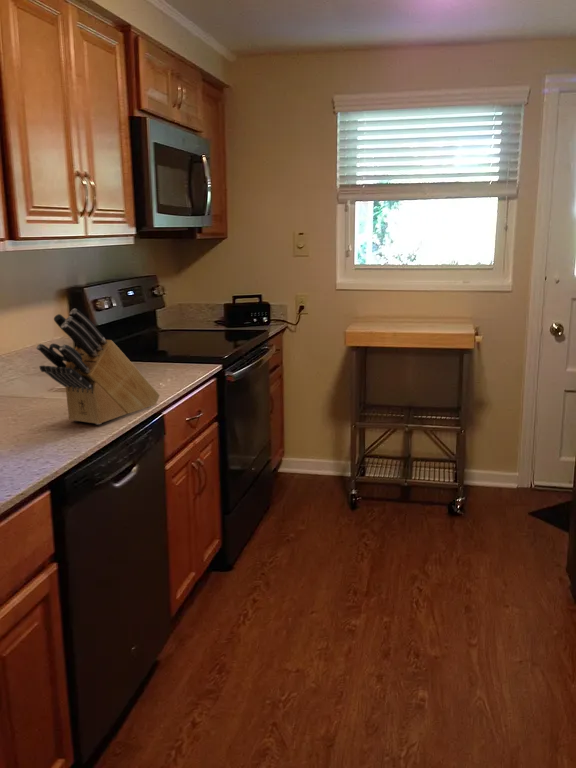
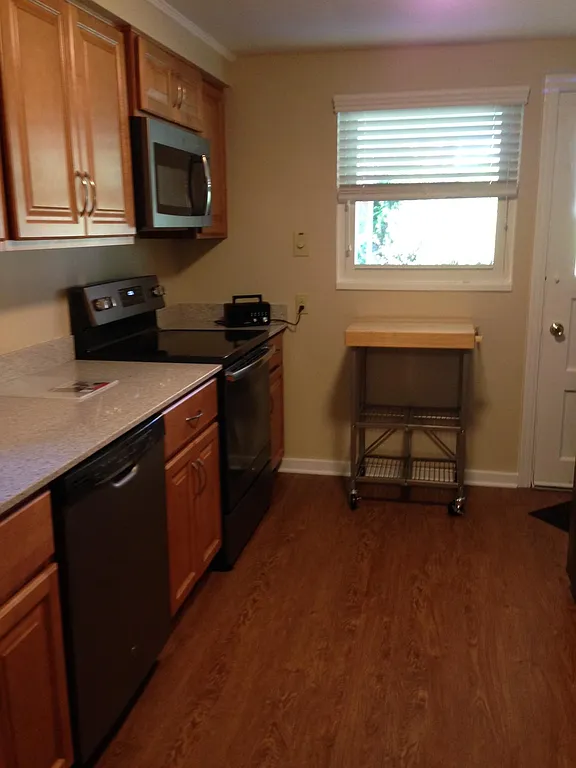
- knife block (101, 361)
